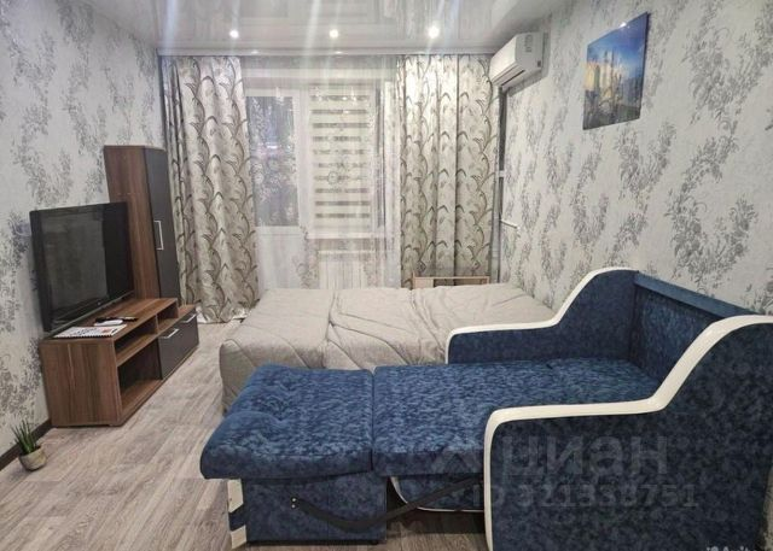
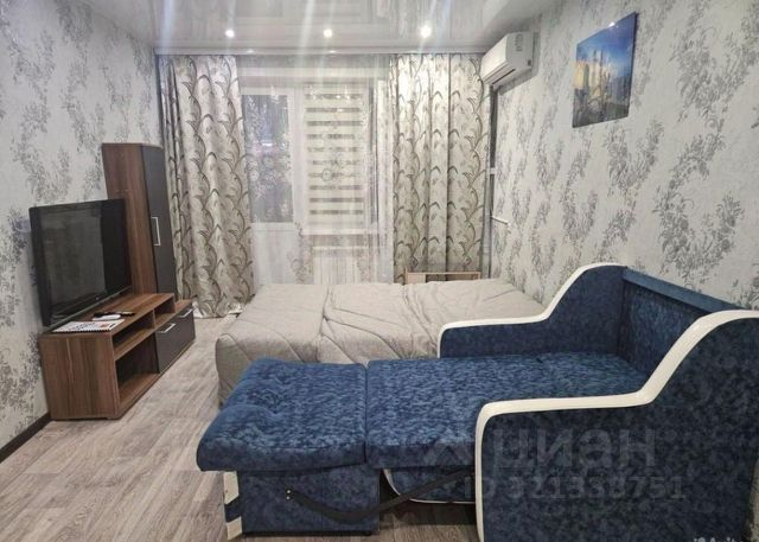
- potted plant (27, 442)
